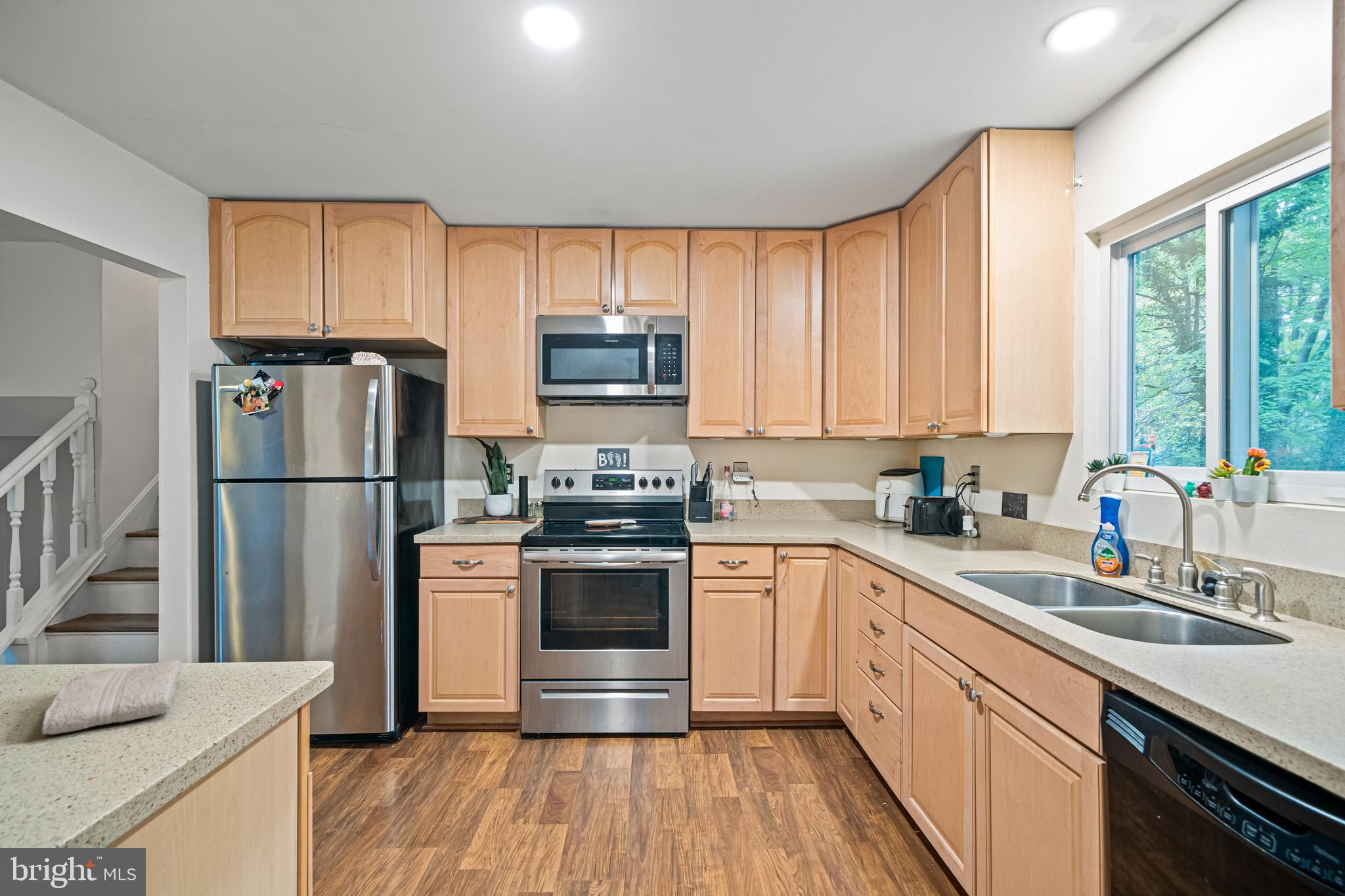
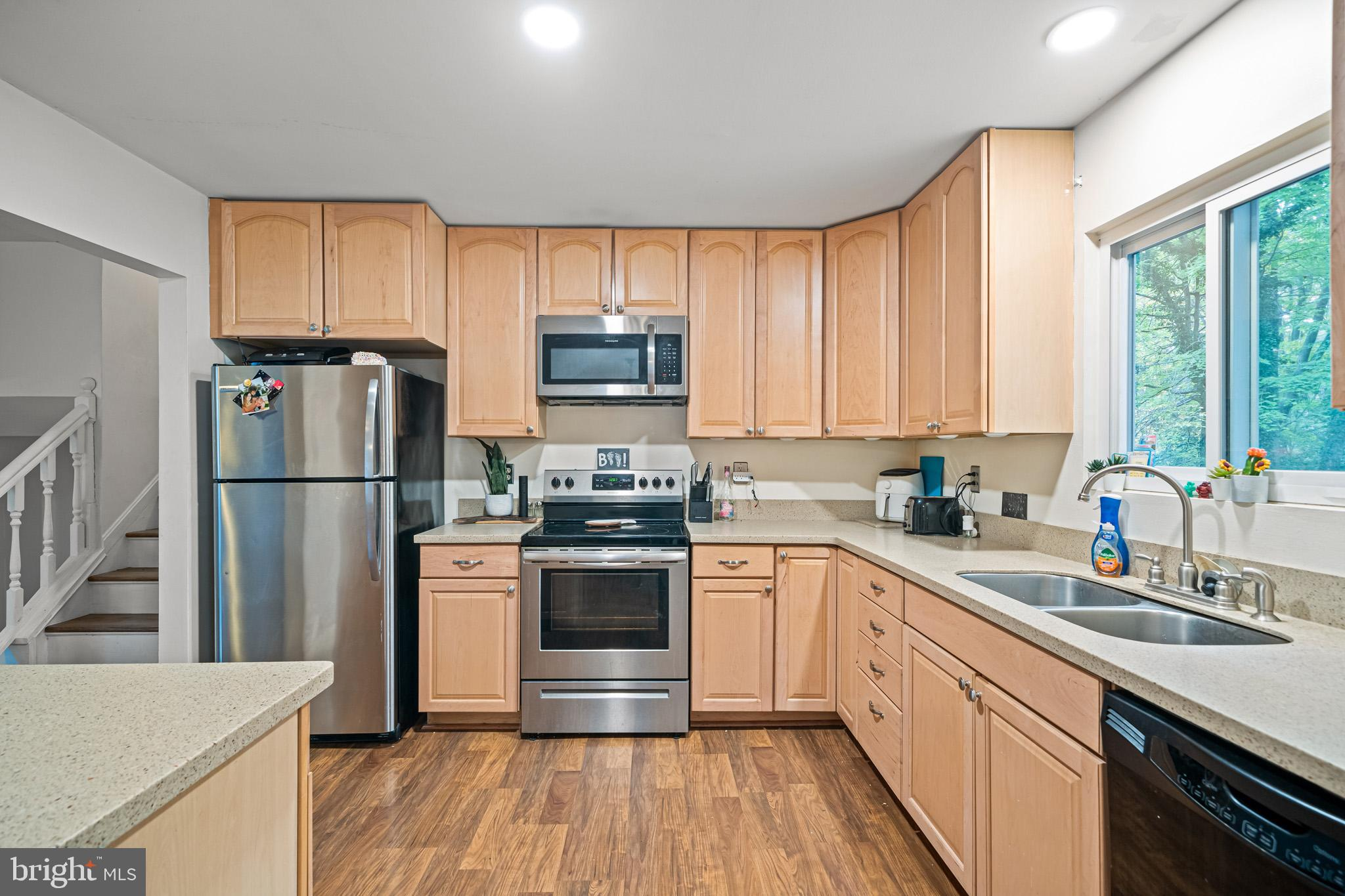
- washcloth (120, 691)
